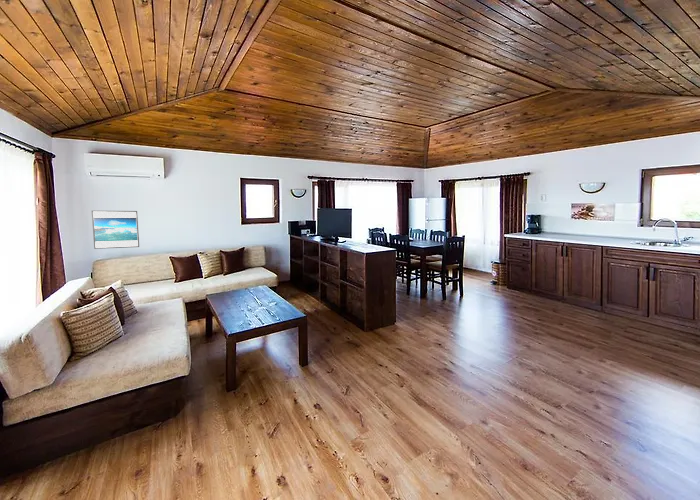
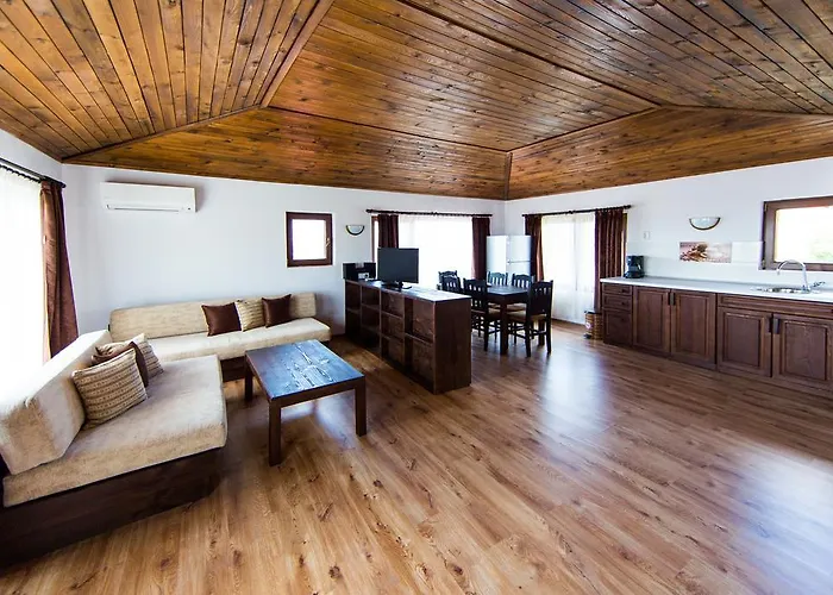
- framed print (116, 229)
